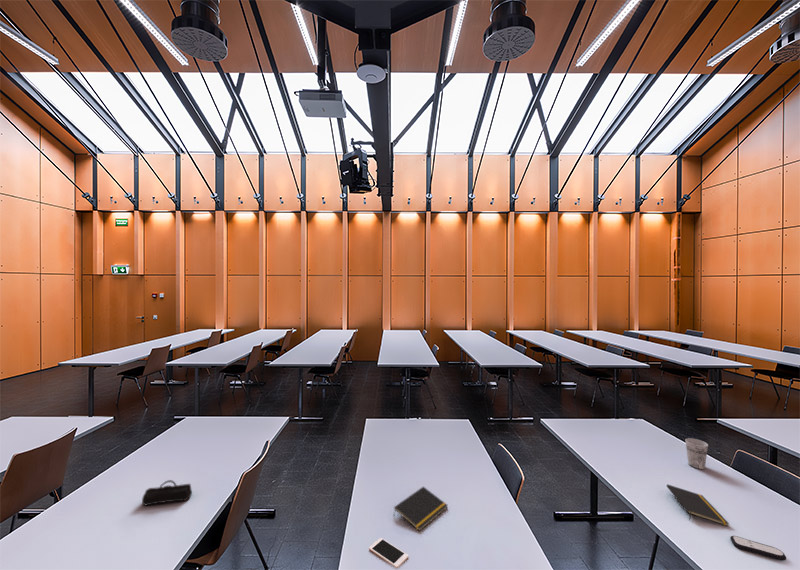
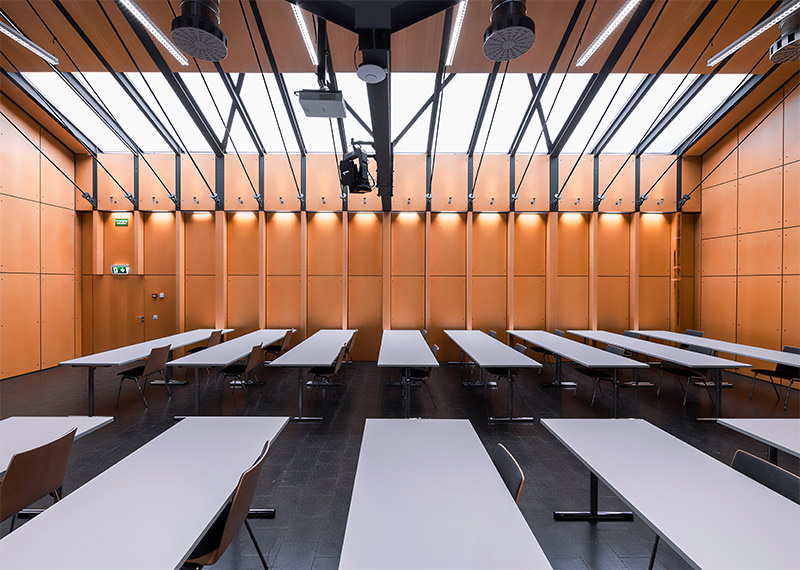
- cell phone (388, 552)
- notepad (421, 507)
- remote control (757, 547)
- cup (696, 454)
- notepad (695, 503)
- pencil case (167, 490)
